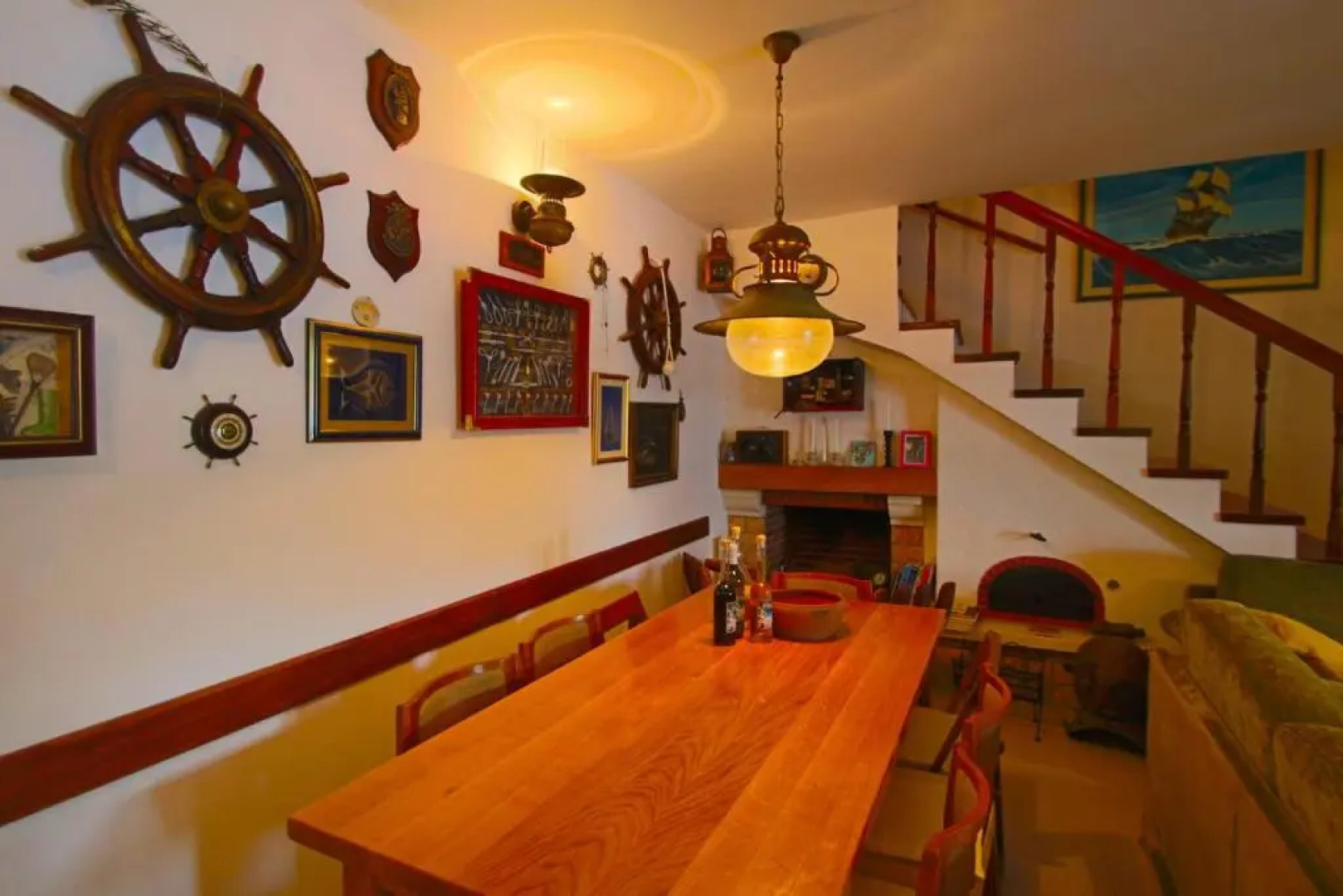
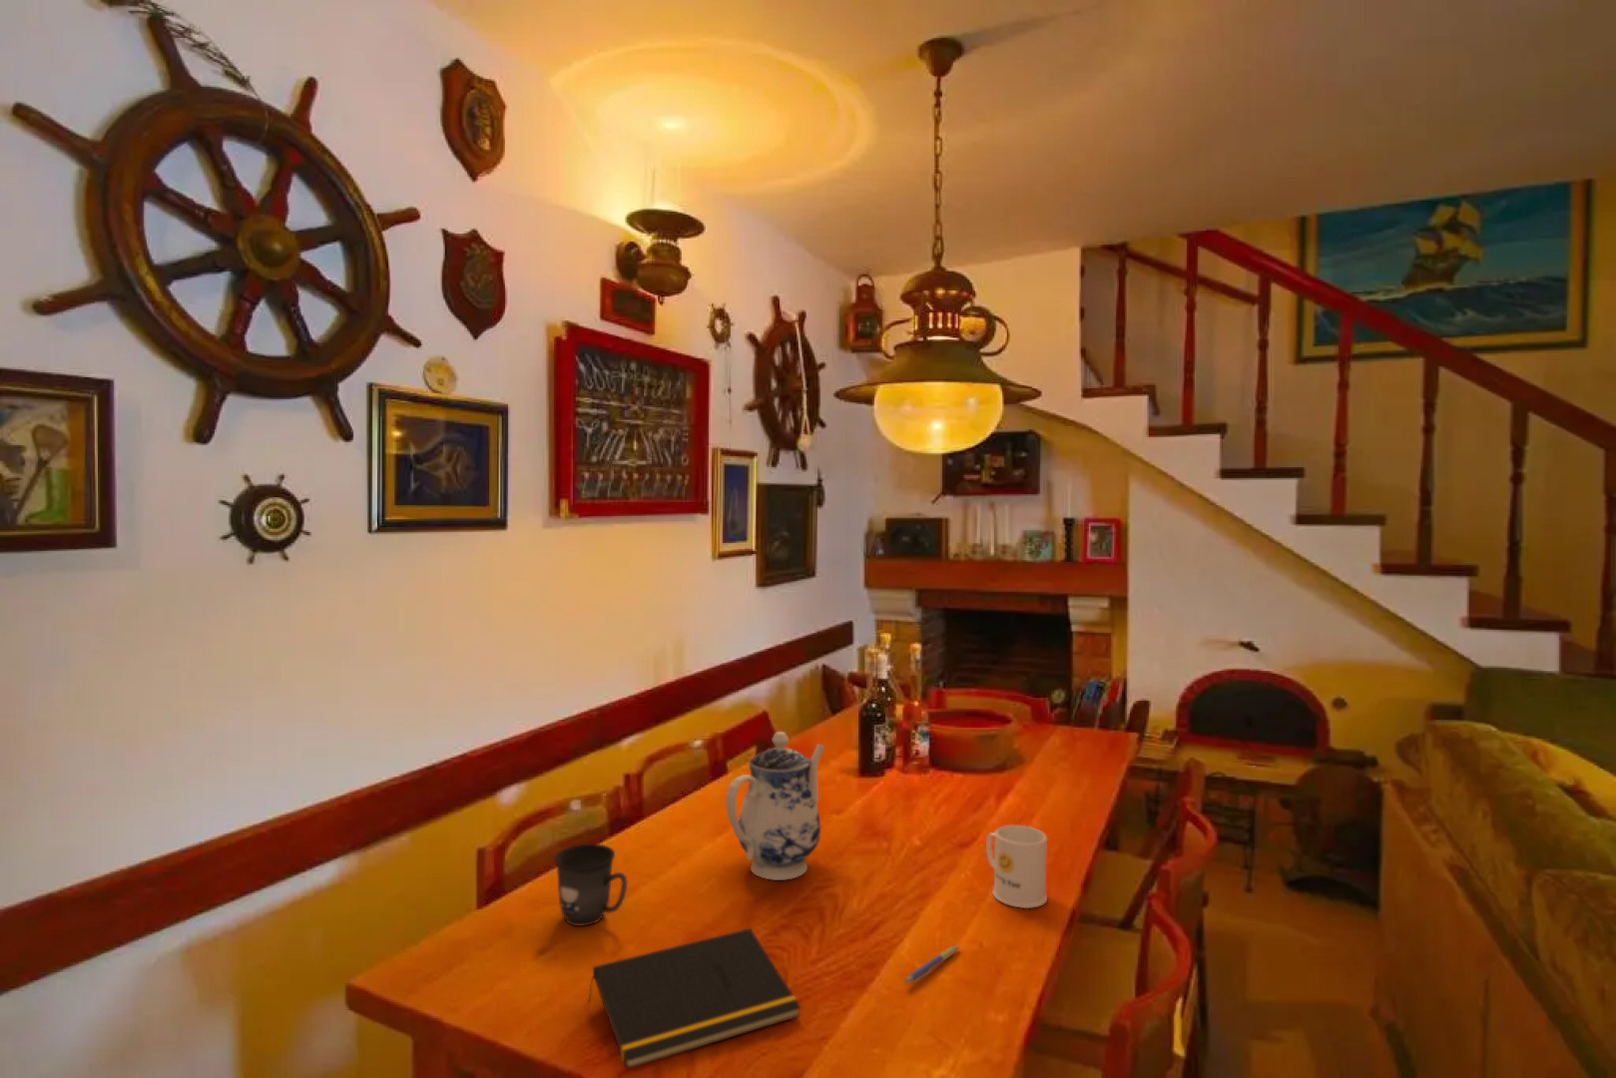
+ notepad (694, 990)
+ mug (593, 888)
+ teapot (780, 800)
+ pen (934, 962)
+ mug (1013, 861)
